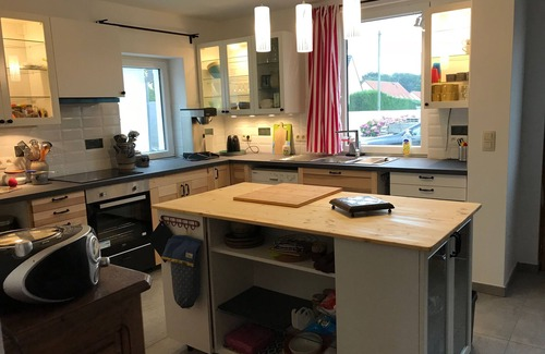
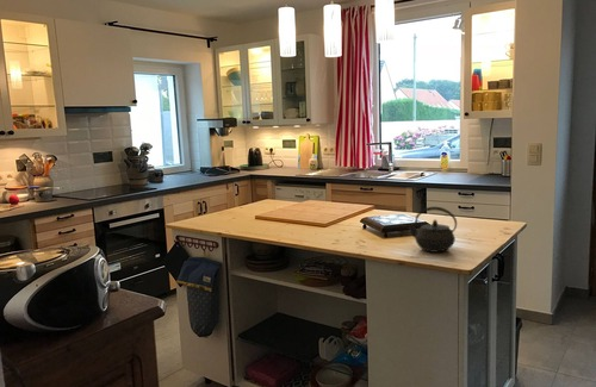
+ kettle (432, 227)
